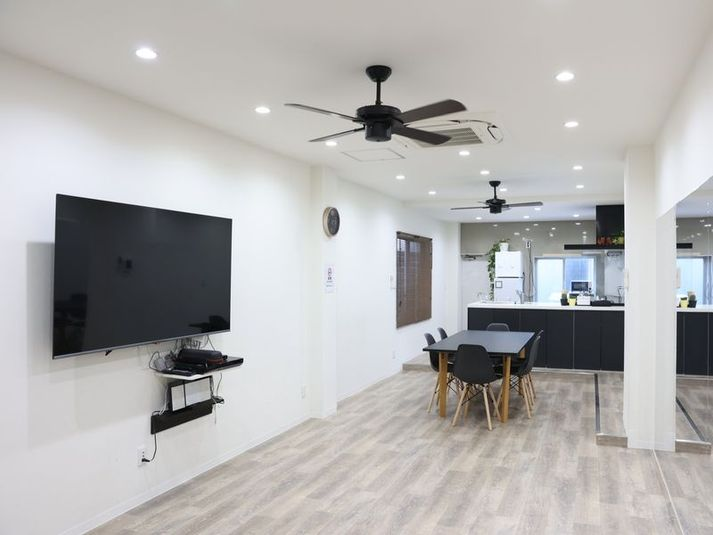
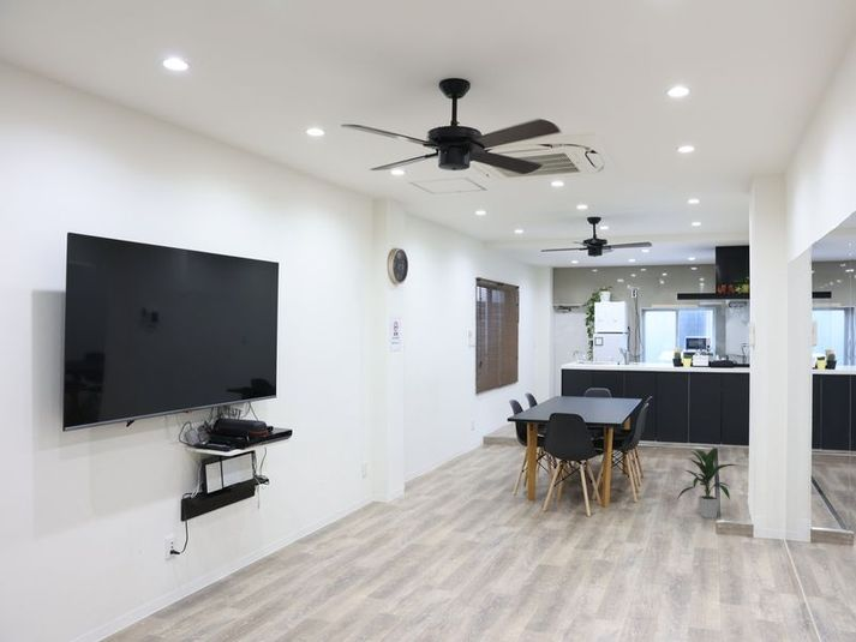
+ indoor plant (705, 480)
